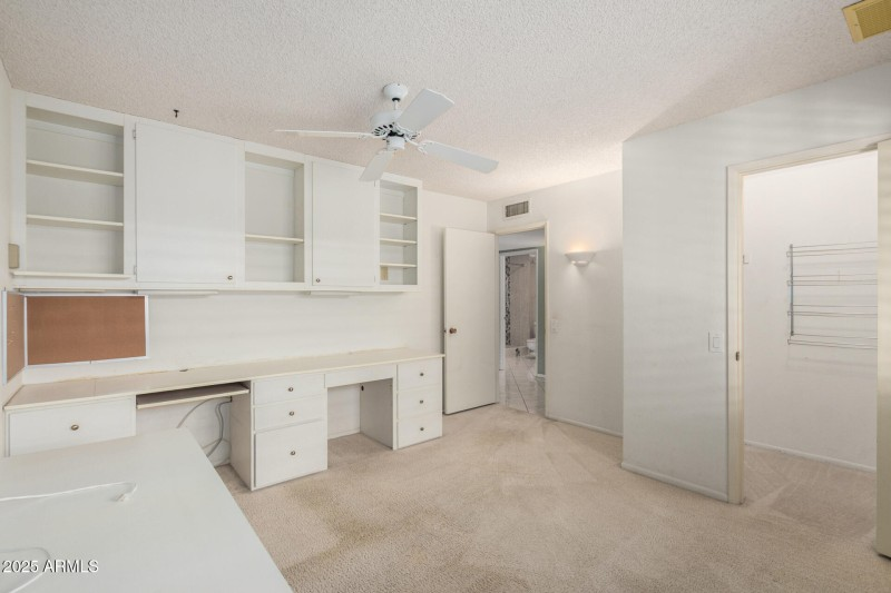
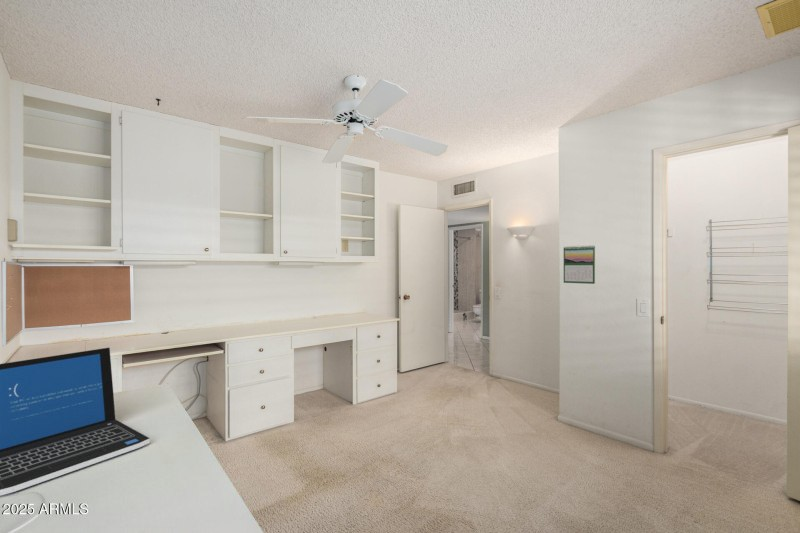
+ laptop (63, 408)
+ calendar (578, 264)
